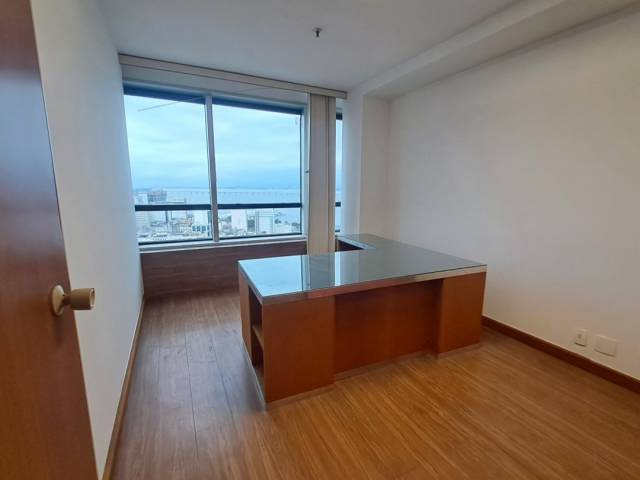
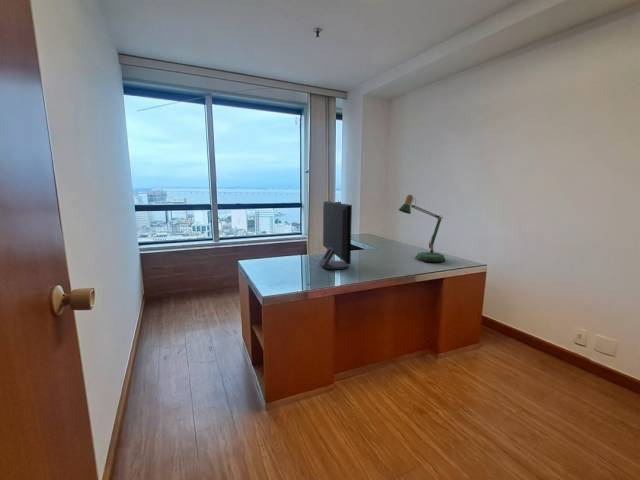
+ desk lamp (434, 230)
+ computer monitor (334, 234)
